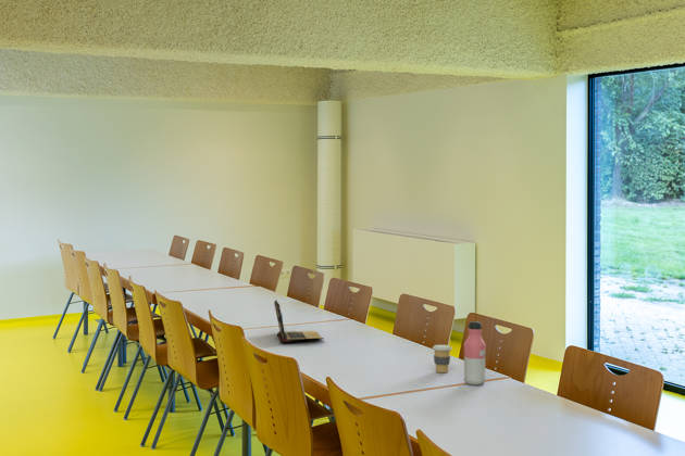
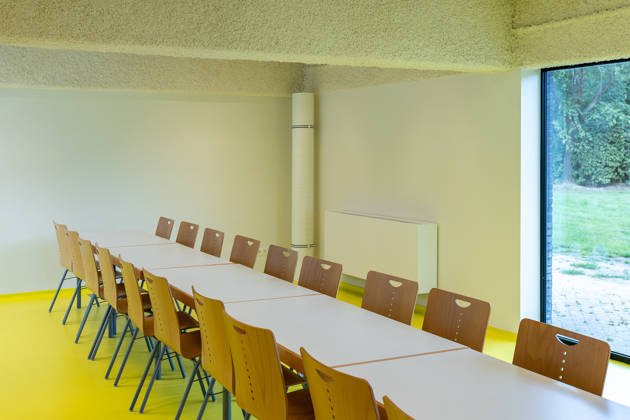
- laptop (299, 331)
- coffee cup (441, 358)
- water bottle (474, 352)
